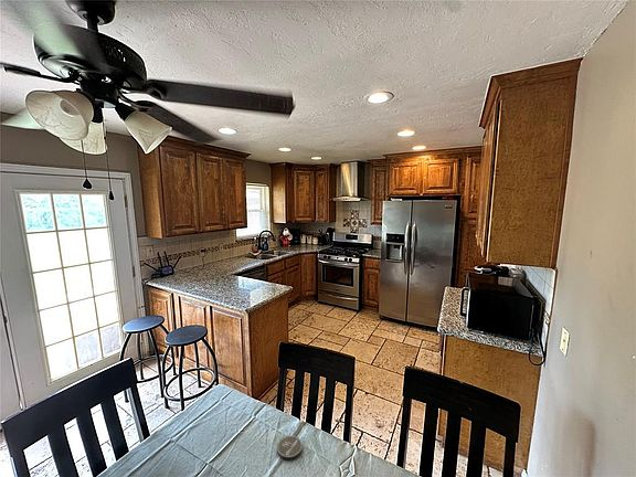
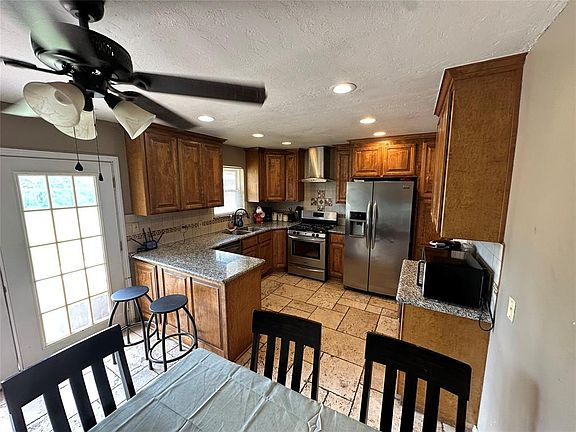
- coaster (289, 447)
